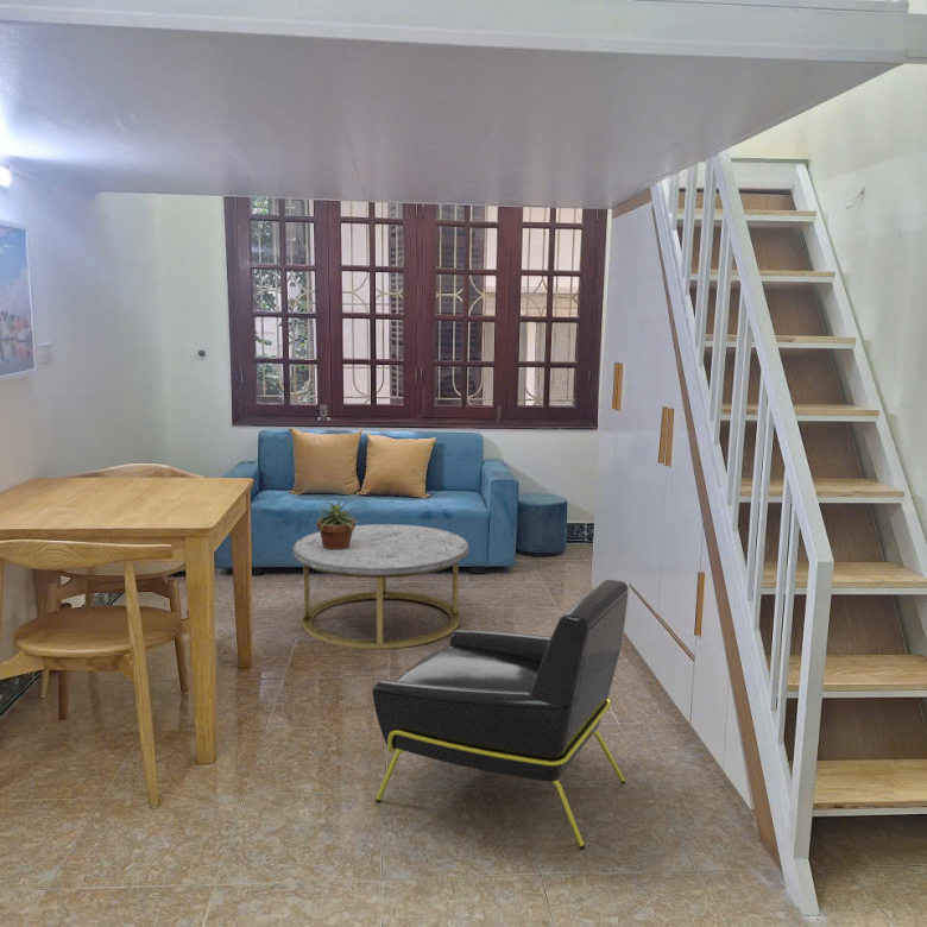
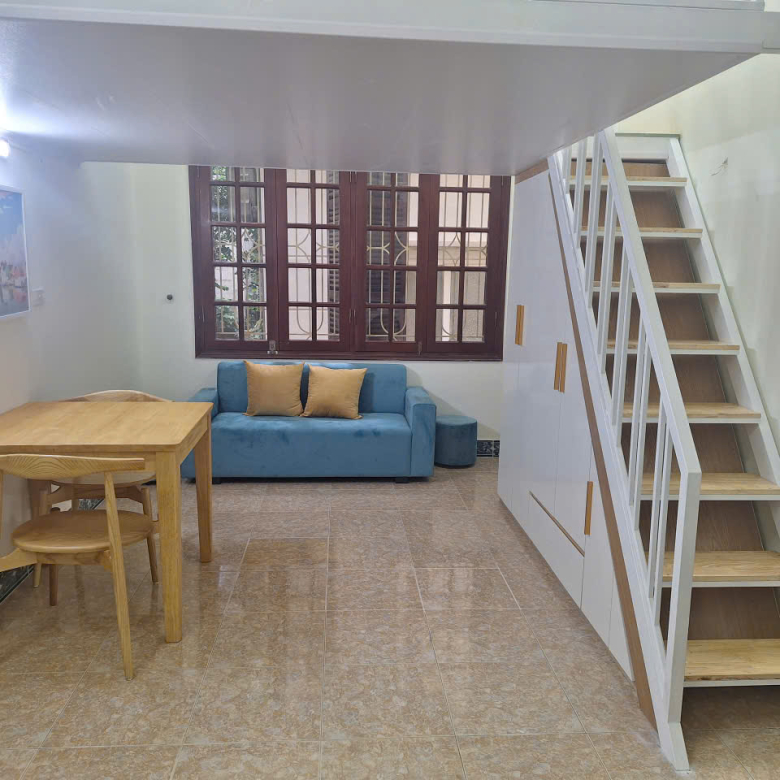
- potted plant (334, 522)
- armchair (498, 685)
- coffee table (381, 582)
